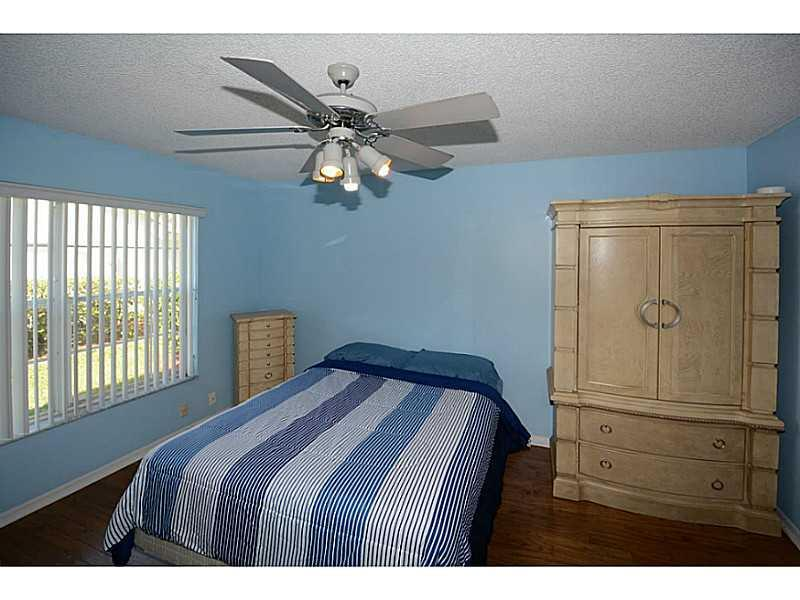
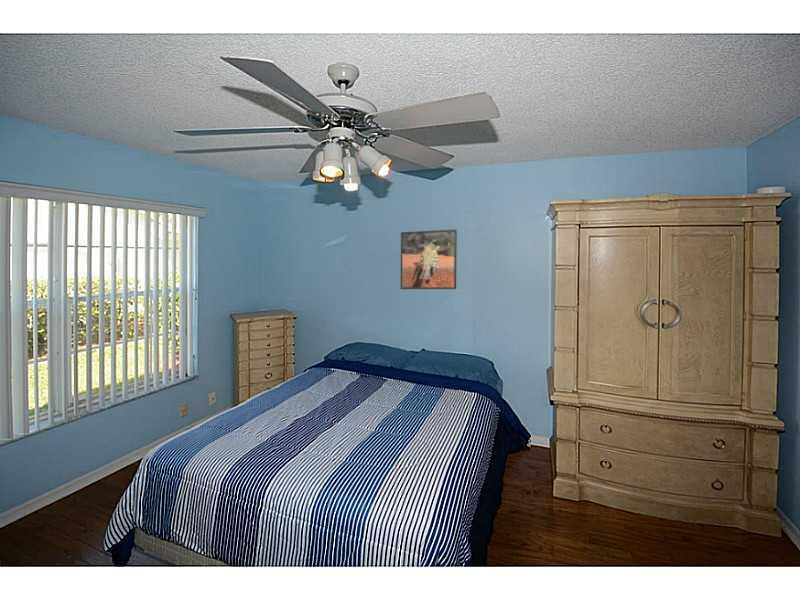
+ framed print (427, 260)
